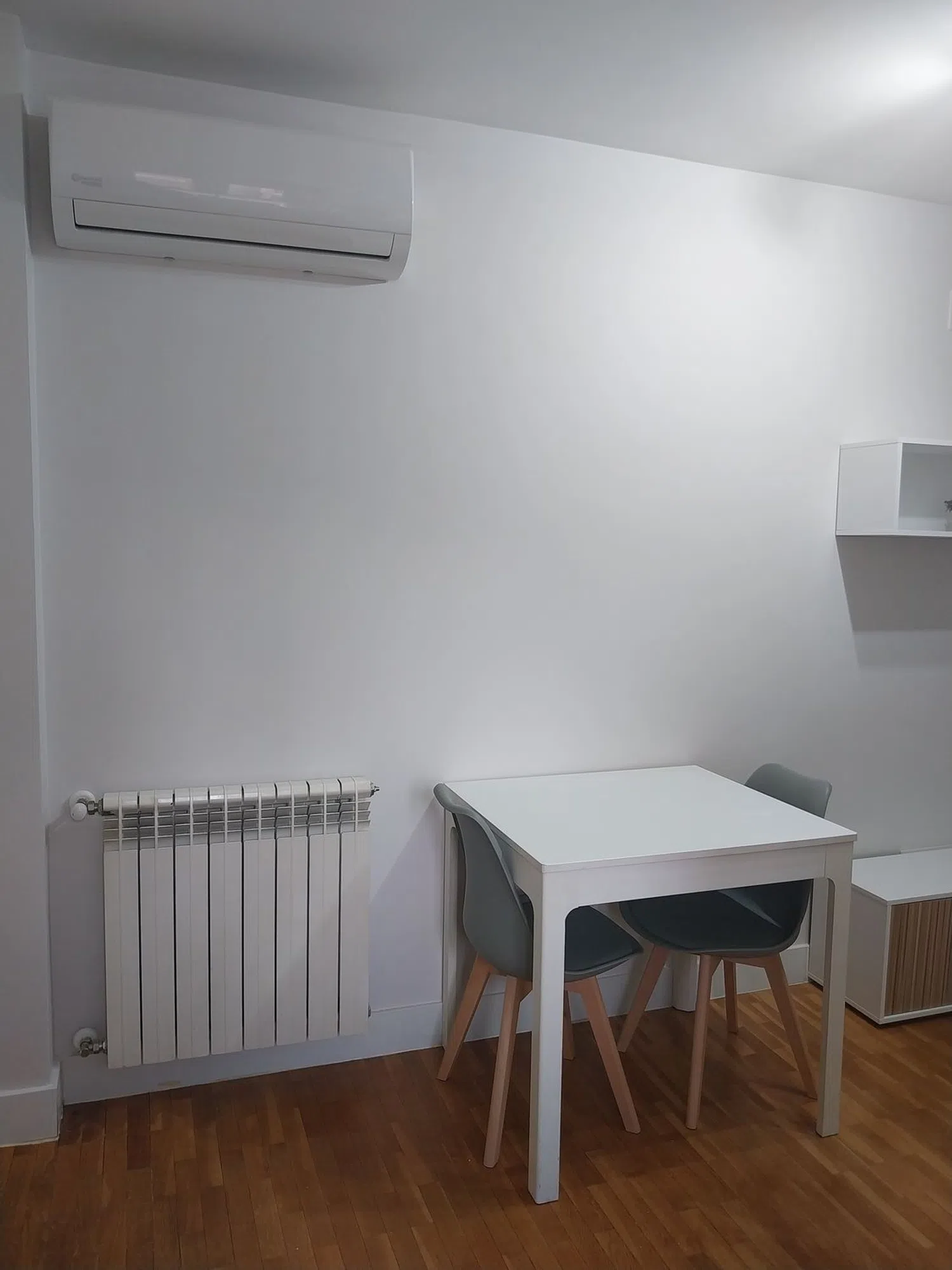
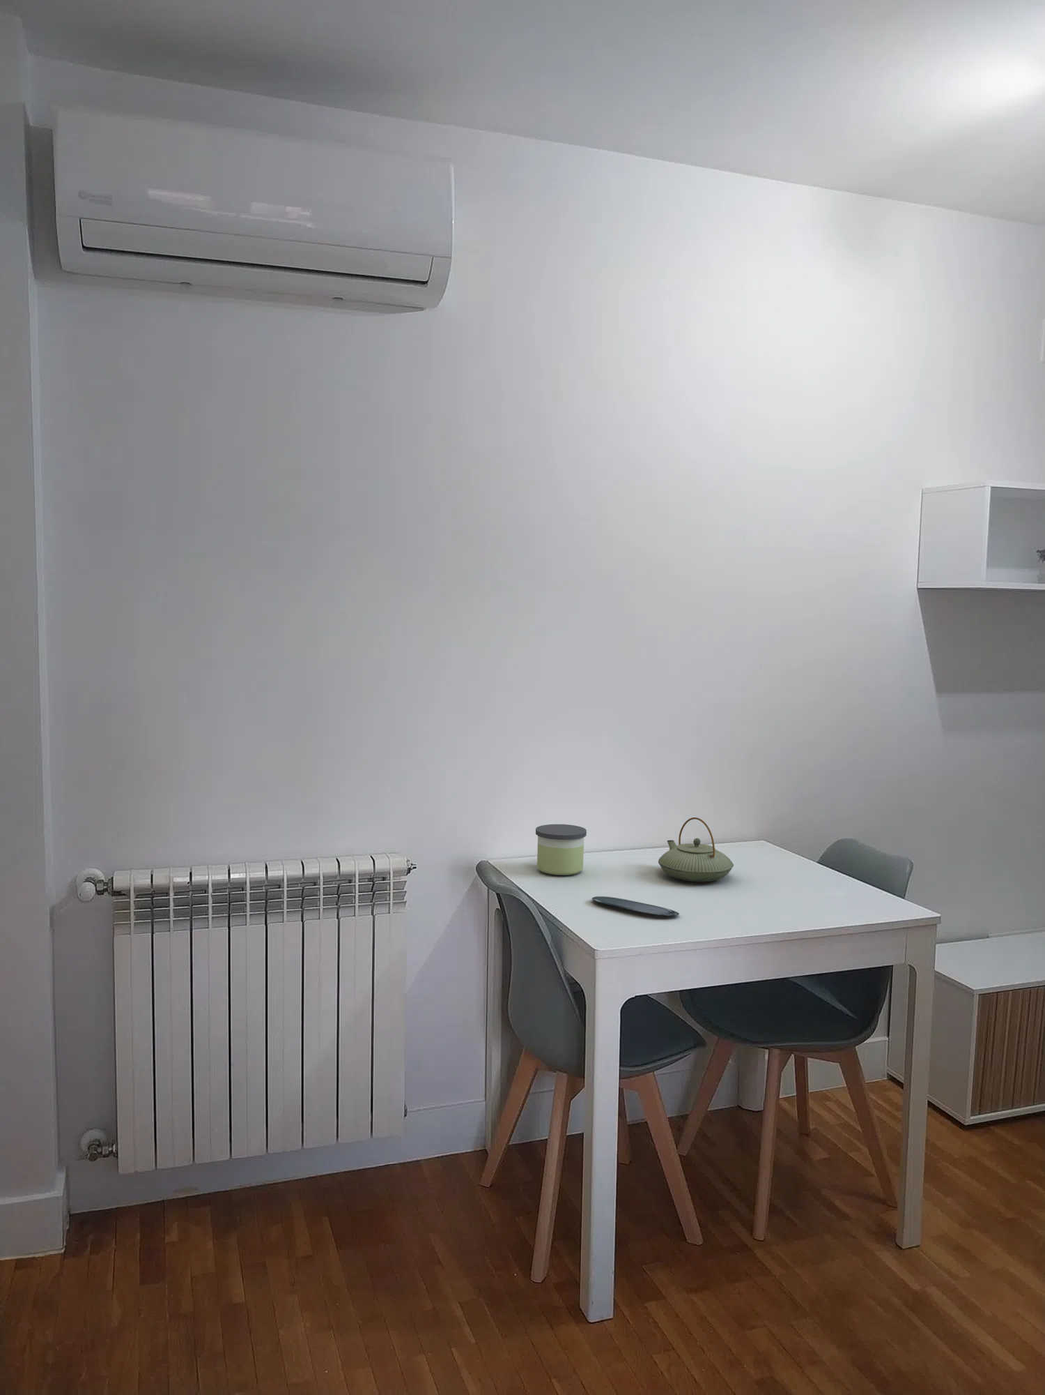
+ teapot (693, 846)
+ oval tray (634, 905)
+ candle (560, 849)
